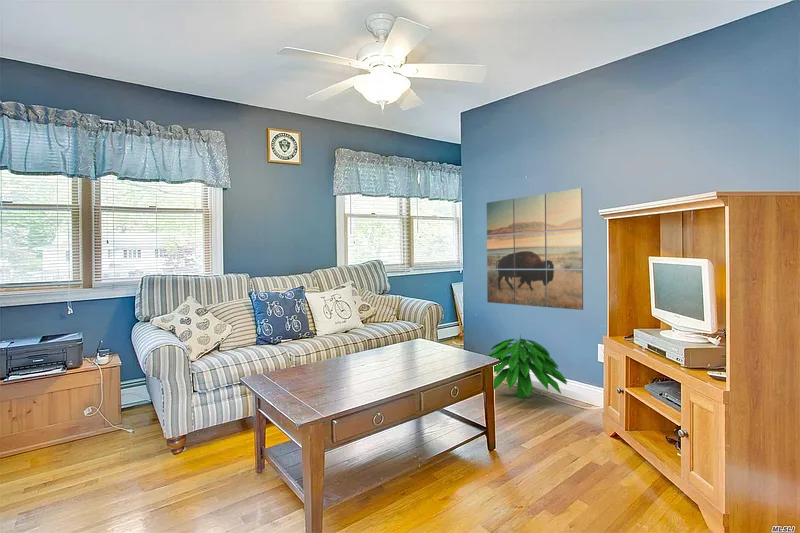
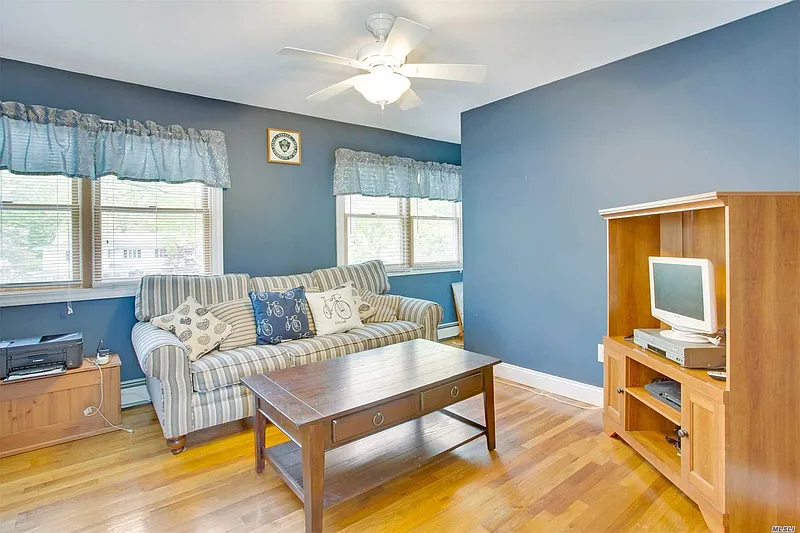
- indoor plant (520, 364)
- wall art (530, 250)
